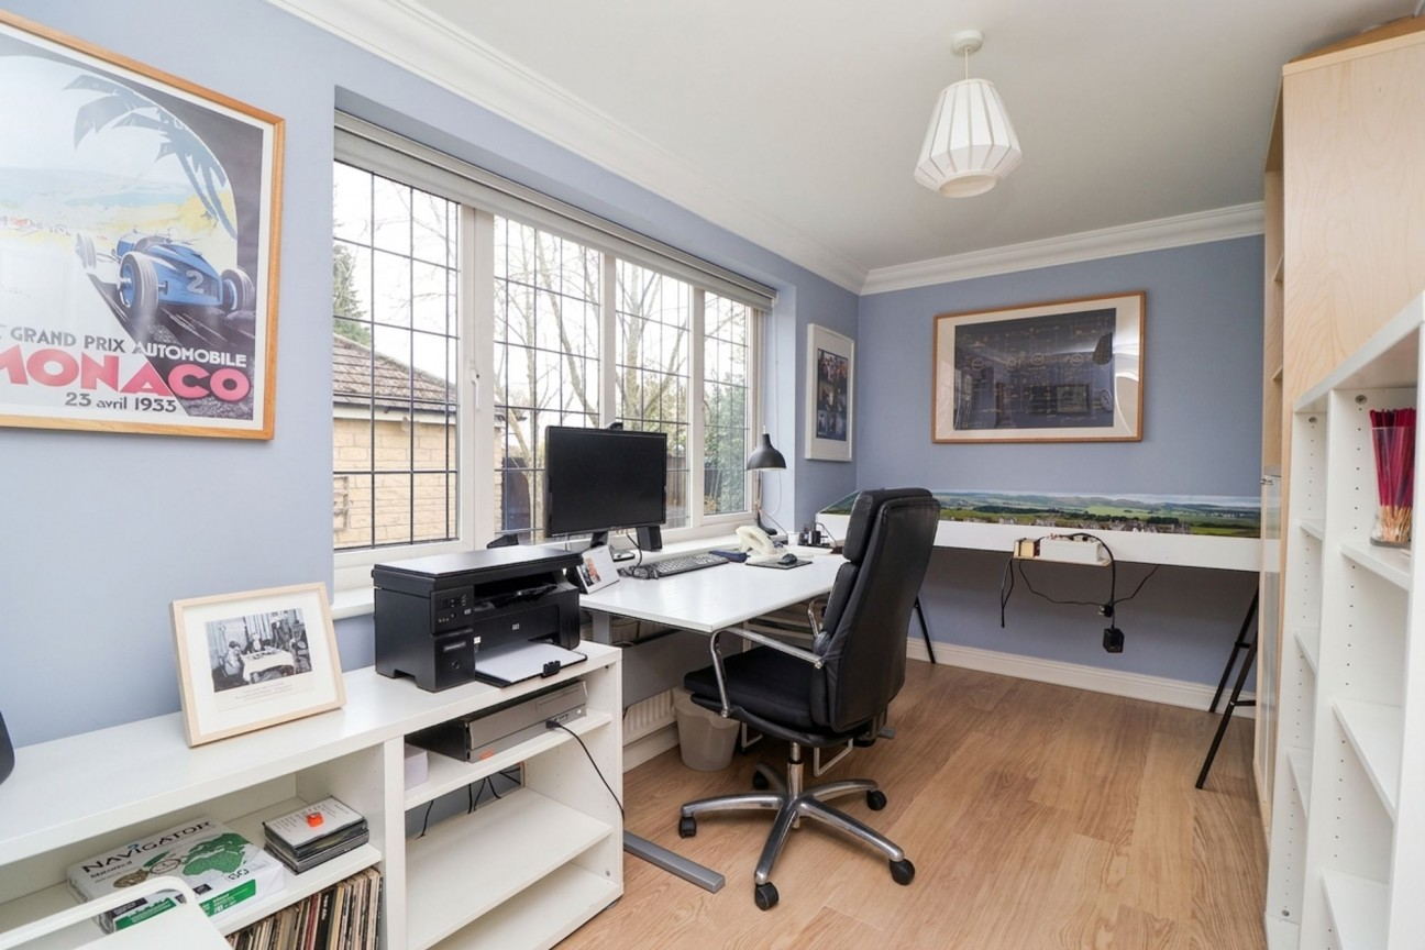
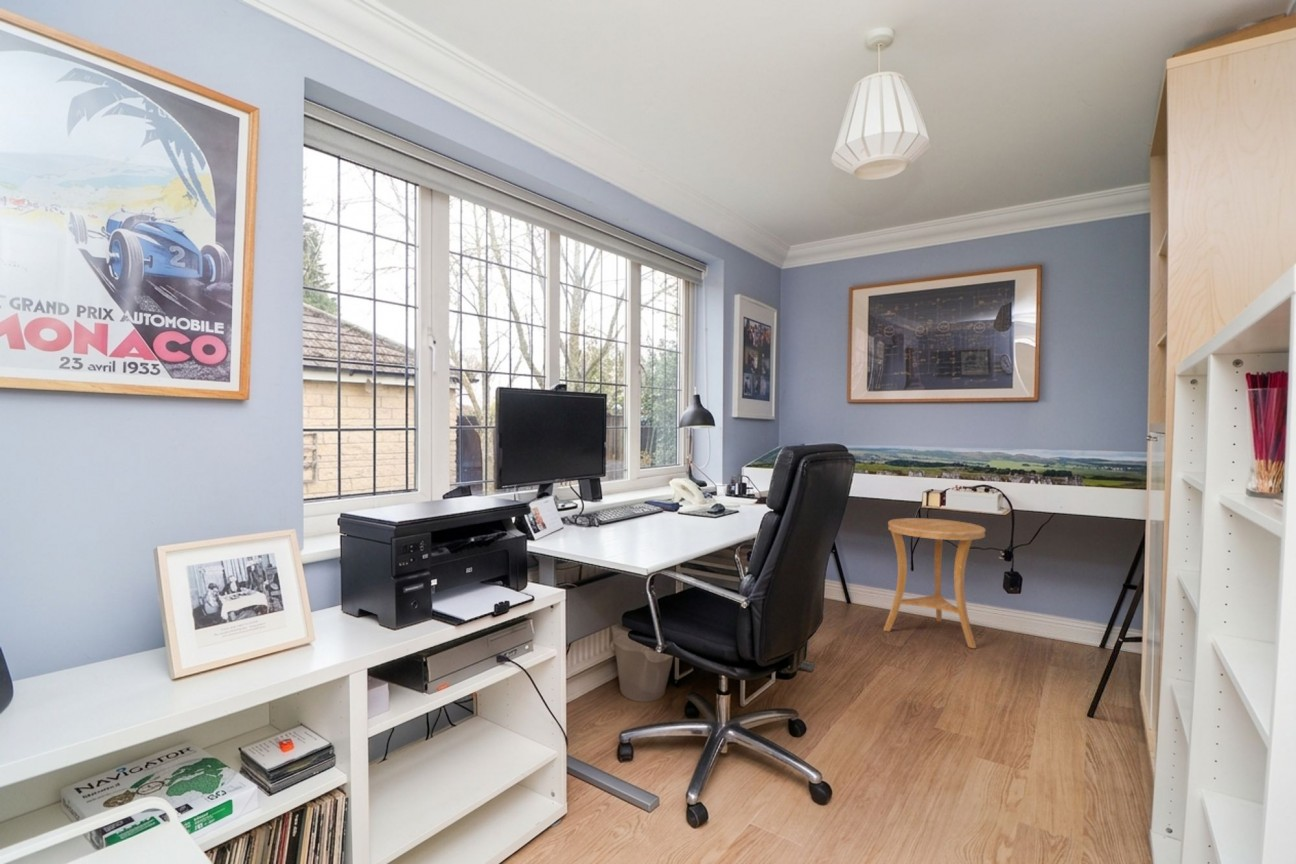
+ side table (935, 578)
